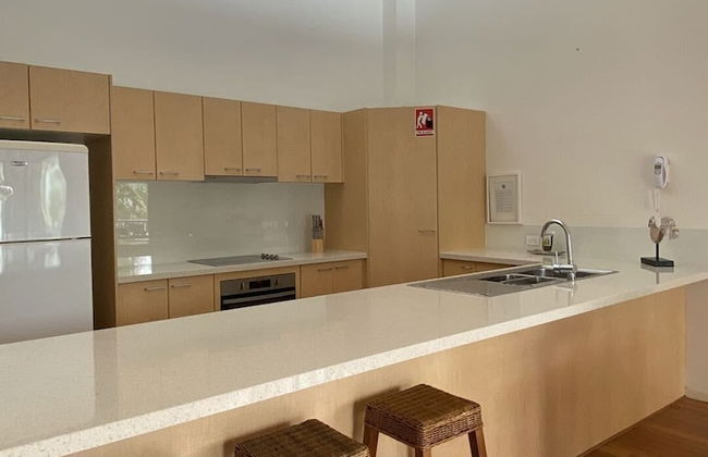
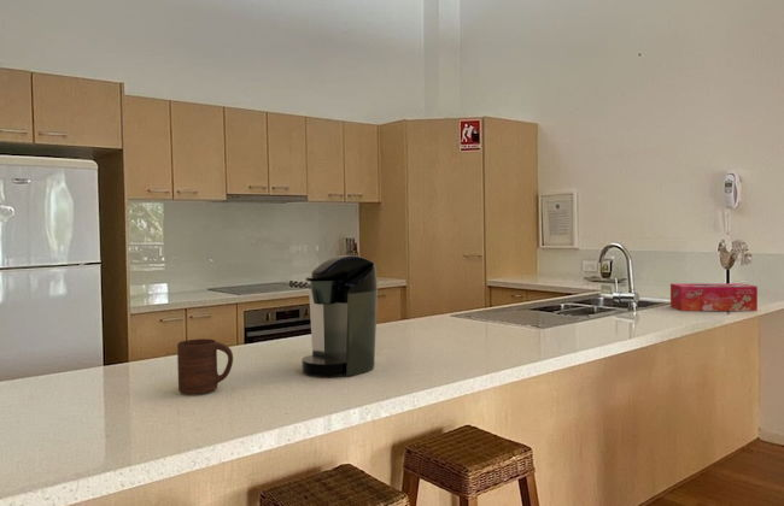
+ coffee maker (330, 310)
+ tissue box (712, 296)
+ cup (204, 365)
